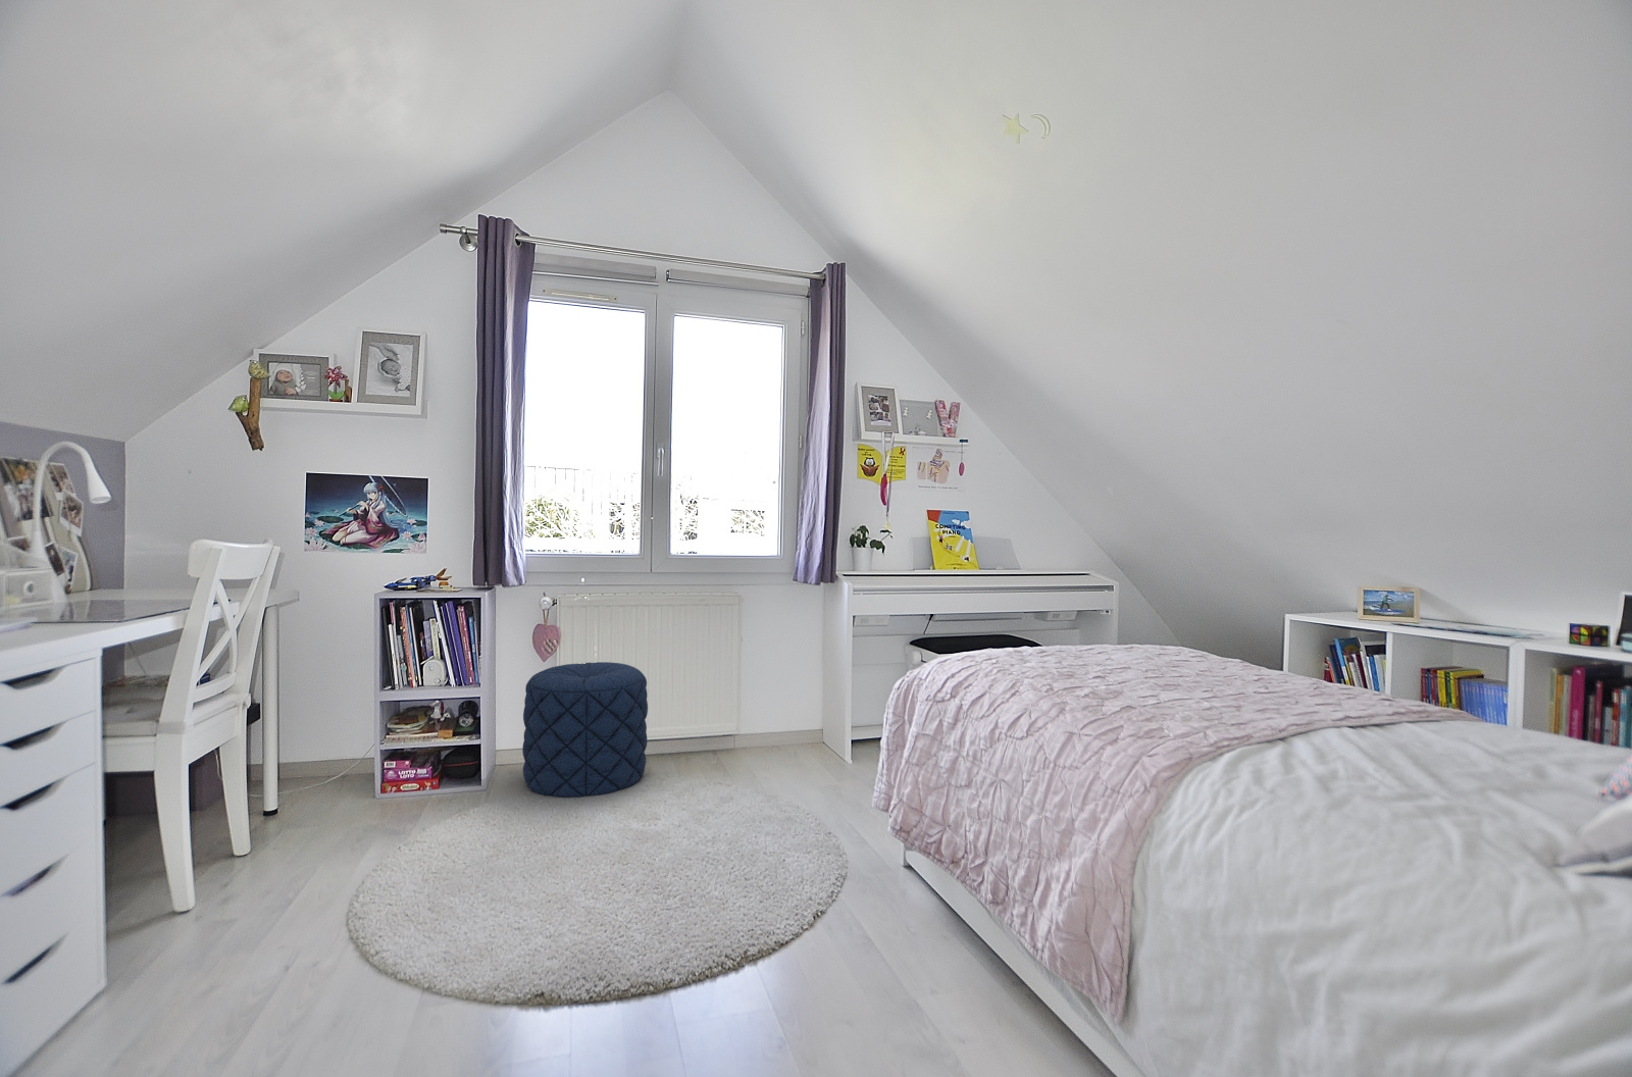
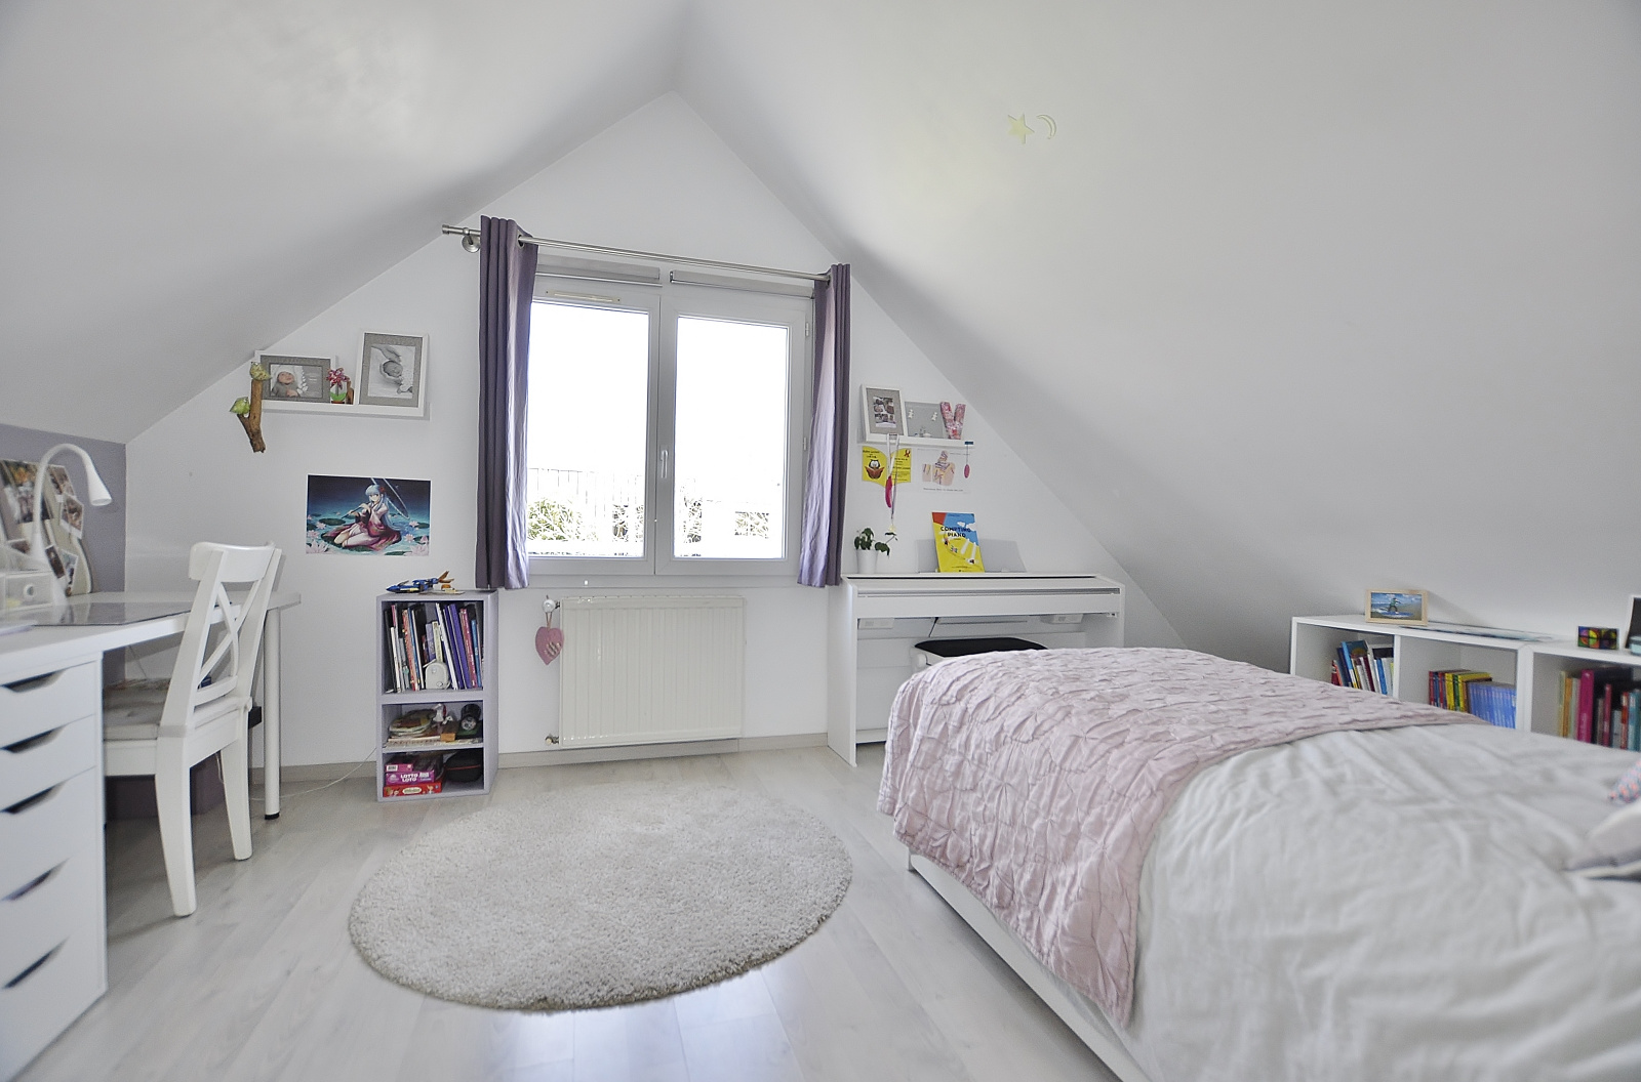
- pouf (586, 724)
